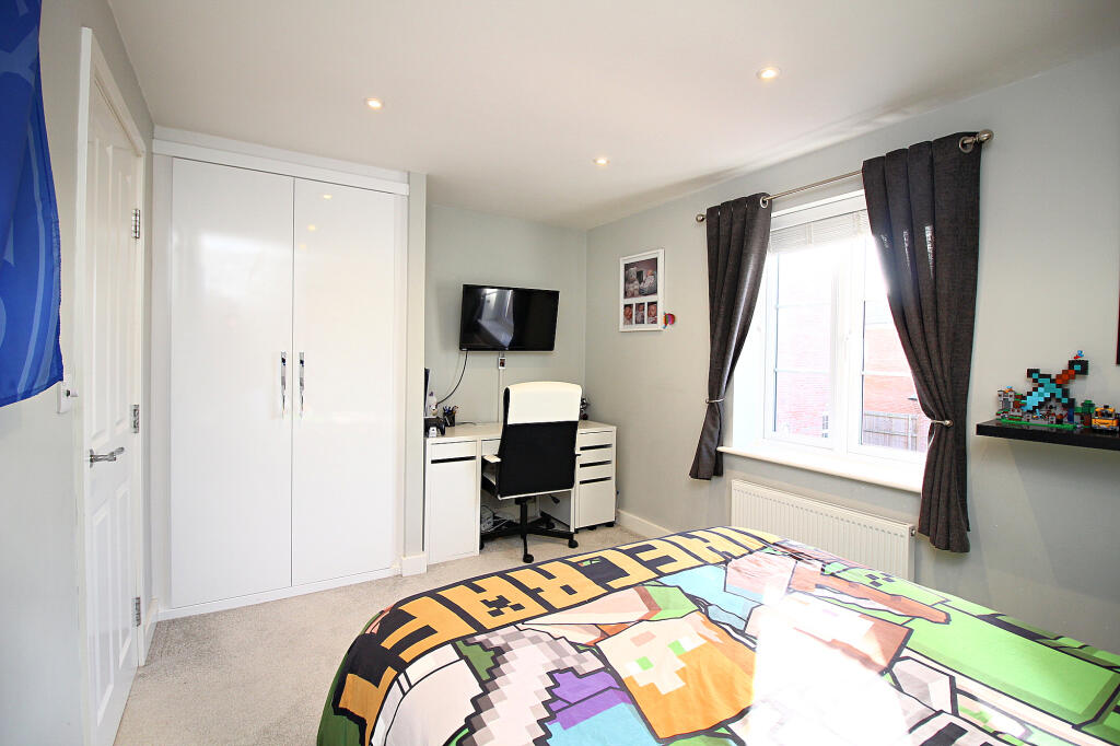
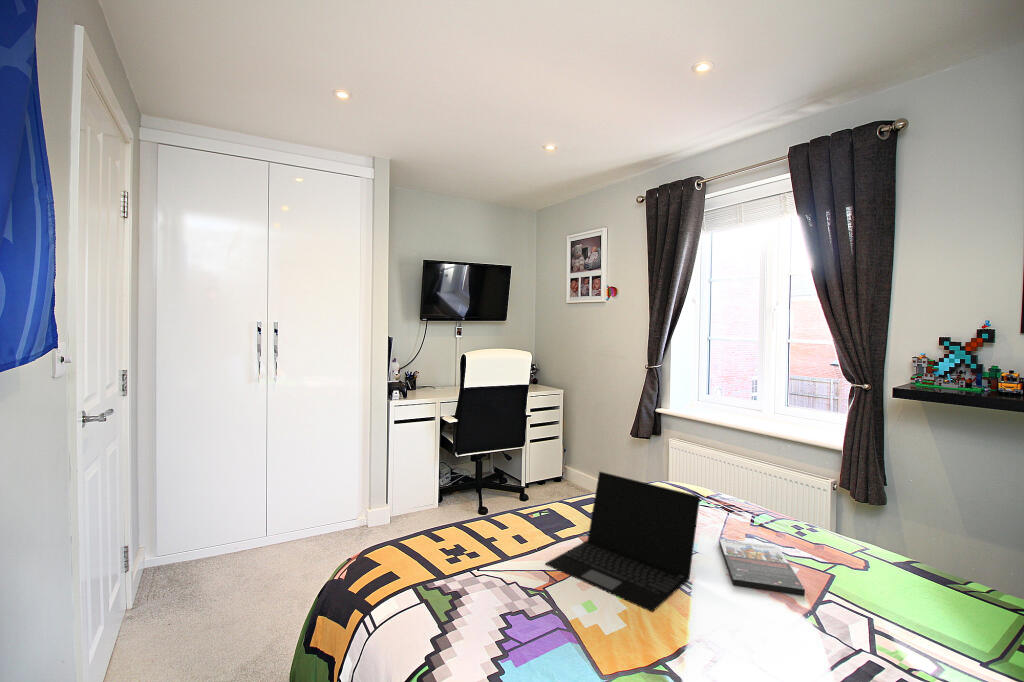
+ comic book (757, 564)
+ laptop (622, 531)
